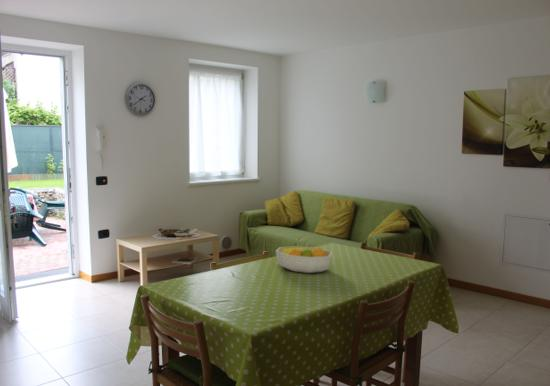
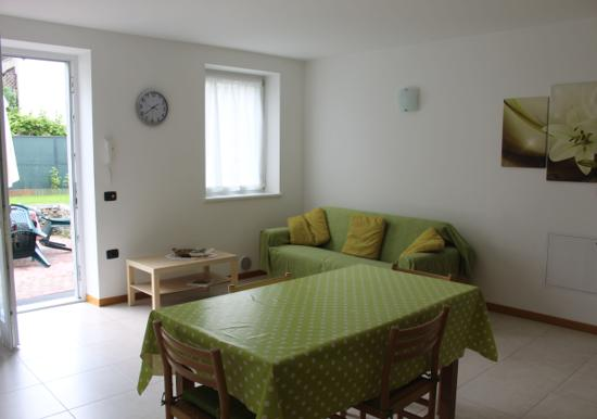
- fruit bowl (303, 256)
